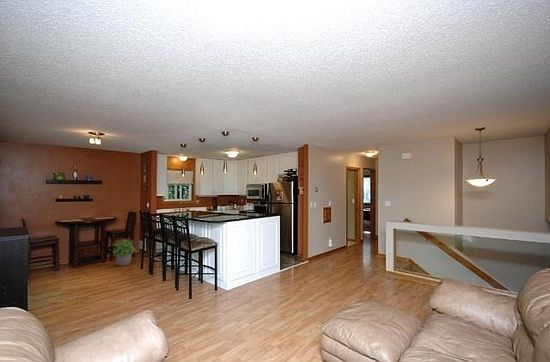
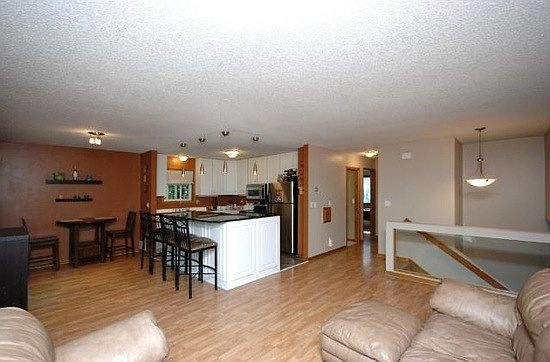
- potted plant (124, 251)
